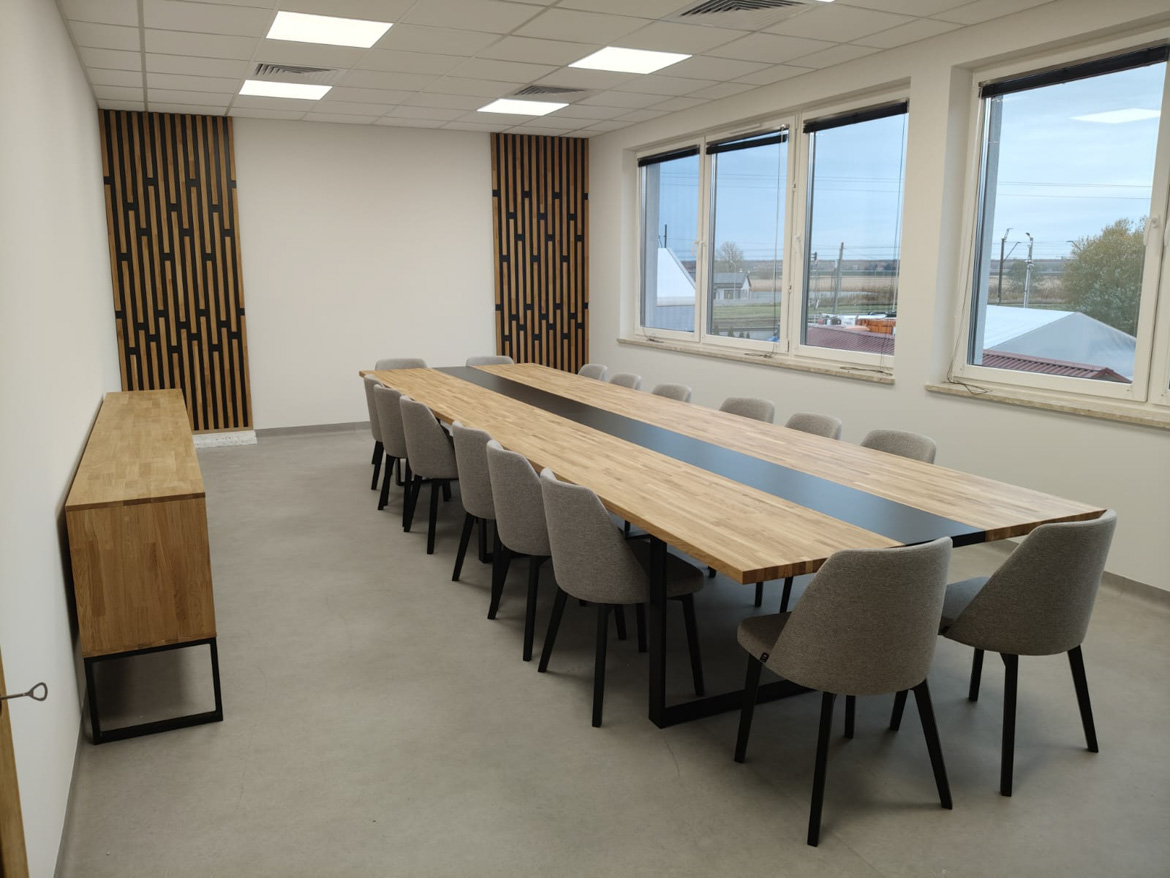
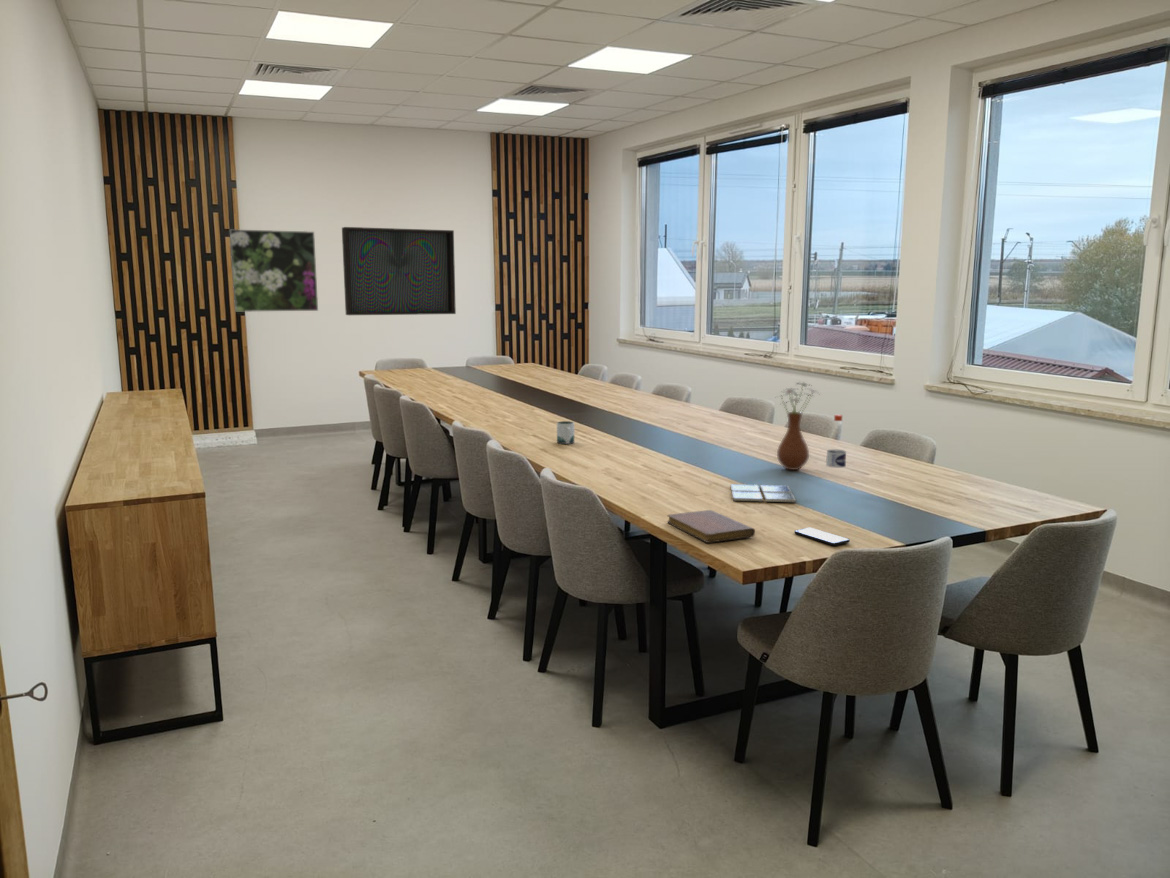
+ mug (566, 433)
+ television (400, 272)
+ vase (796, 426)
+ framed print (275, 271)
+ drink coaster (762, 492)
+ notebook (709, 525)
+ smartphone (821, 536)
+ water bottle (836, 452)
